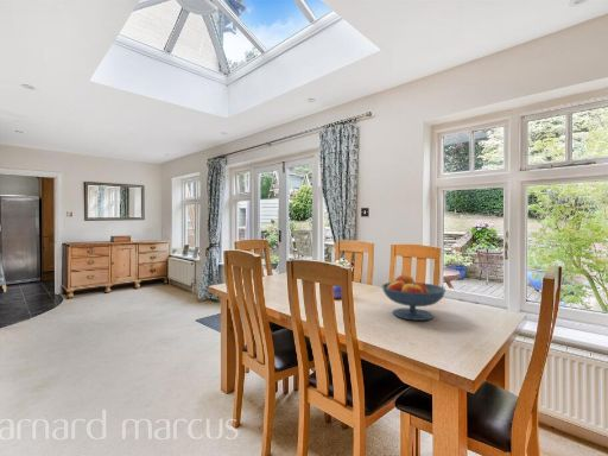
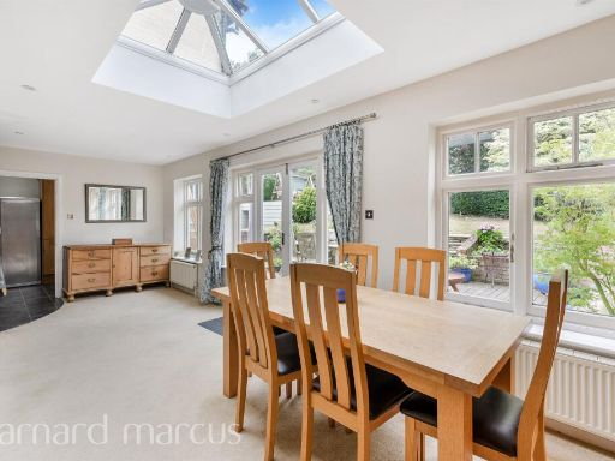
- fruit bowl (412, 296)
